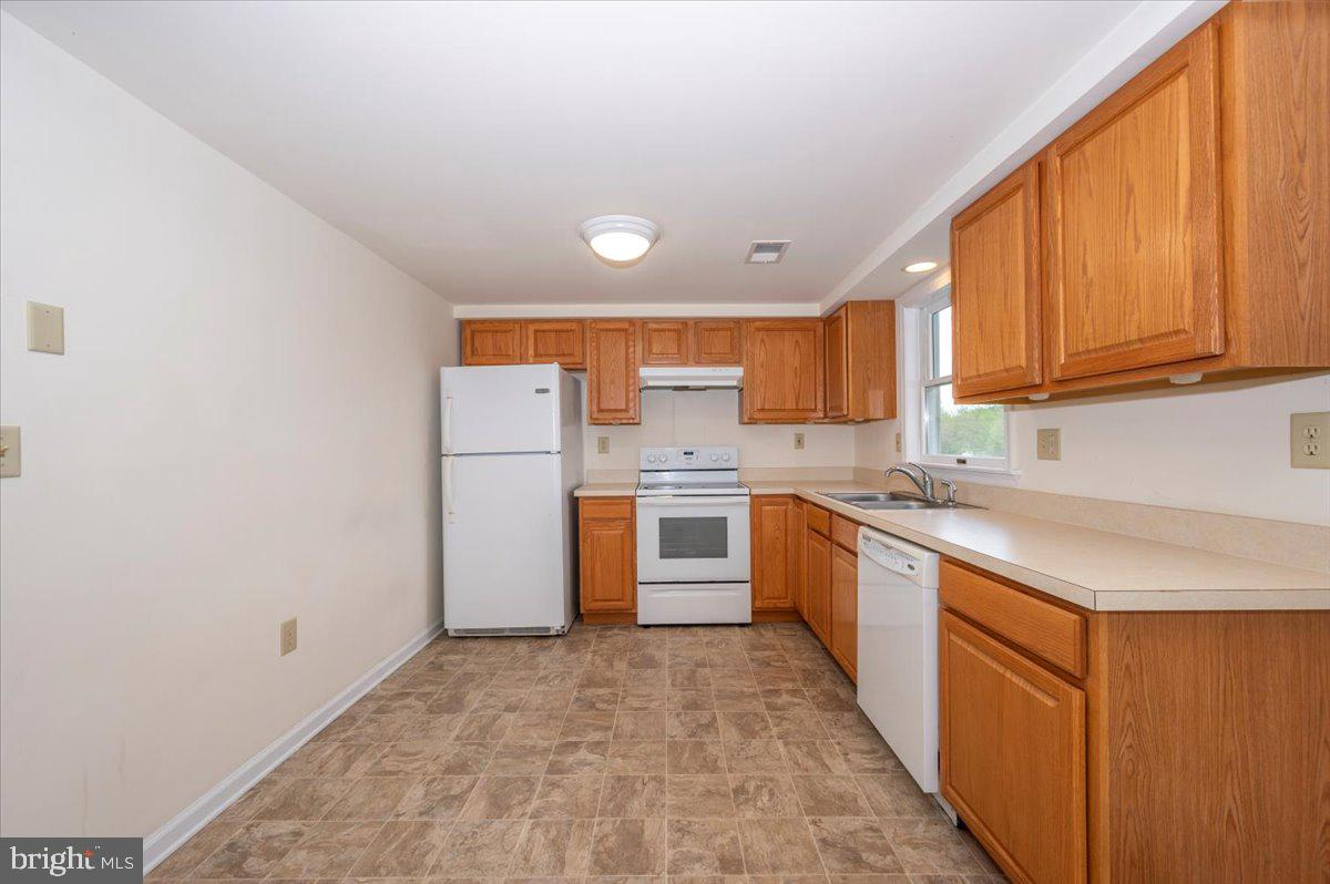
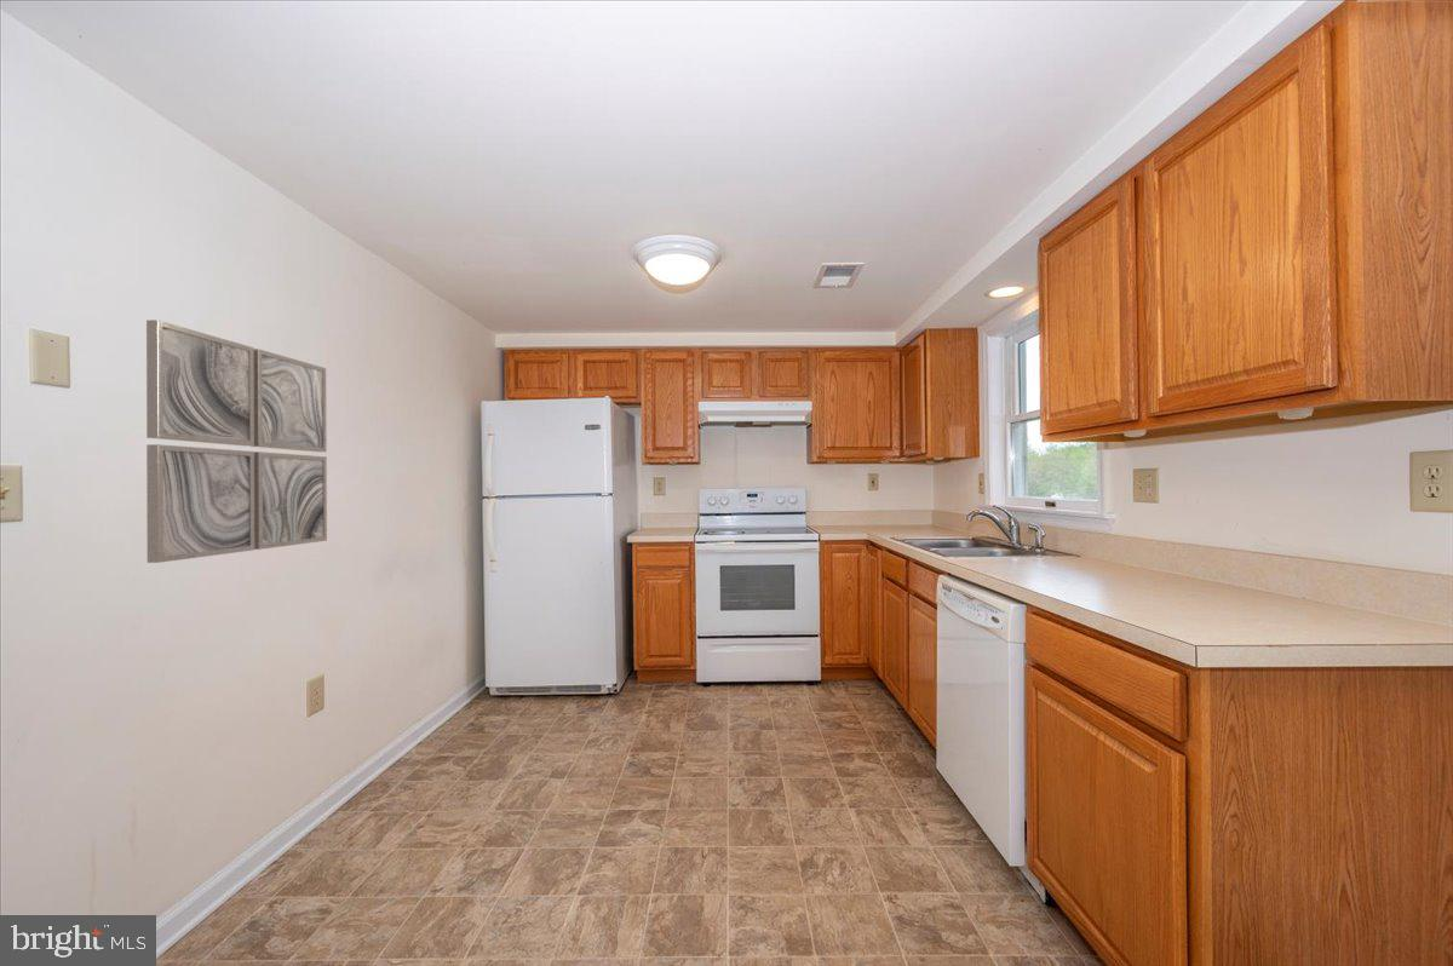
+ wall art (252, 445)
